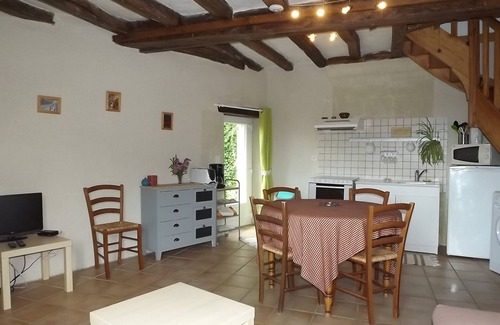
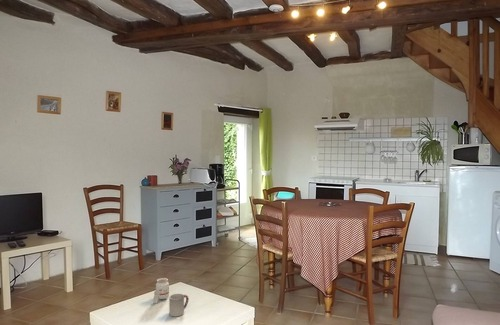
+ cup (179, 303)
+ candle (161, 290)
